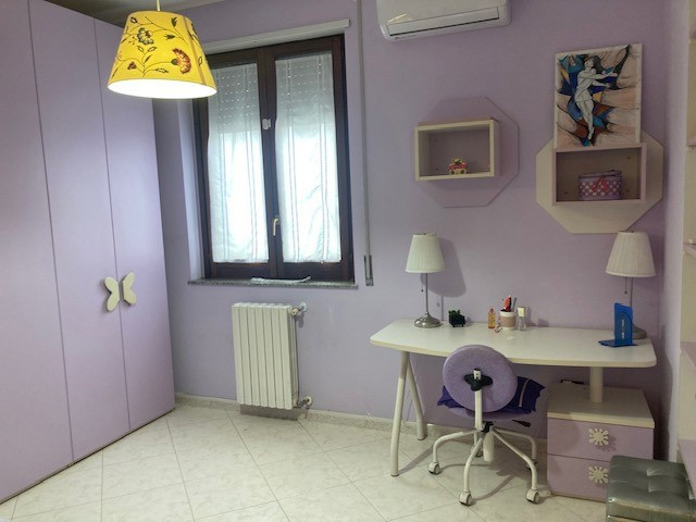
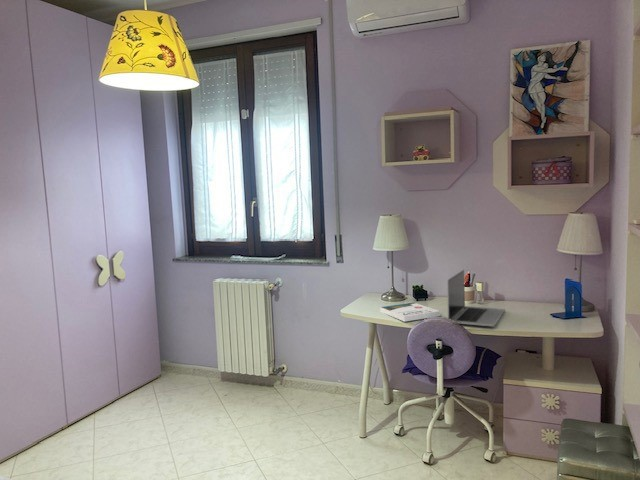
+ book (409, 311)
+ laptop (477, 307)
